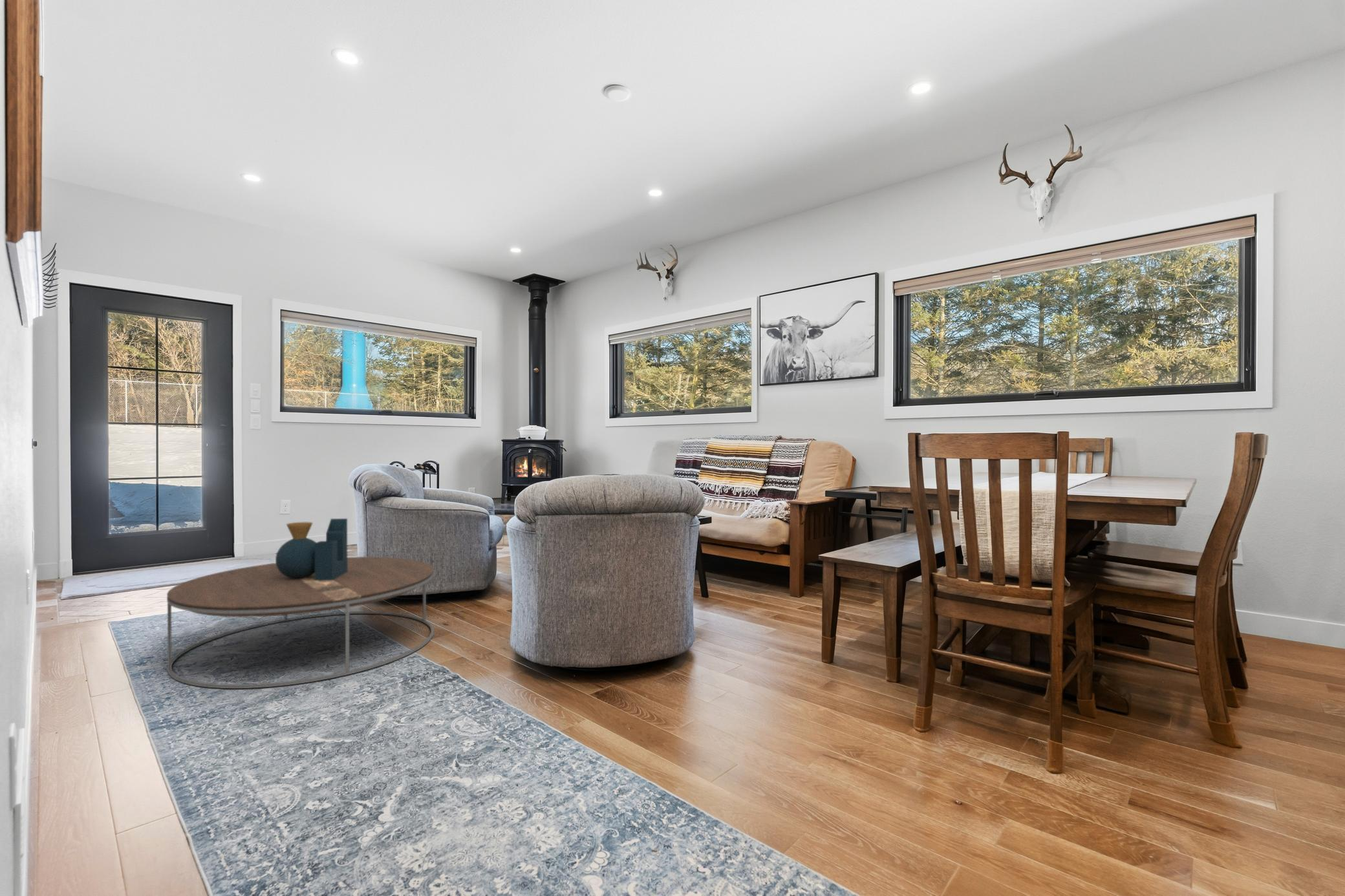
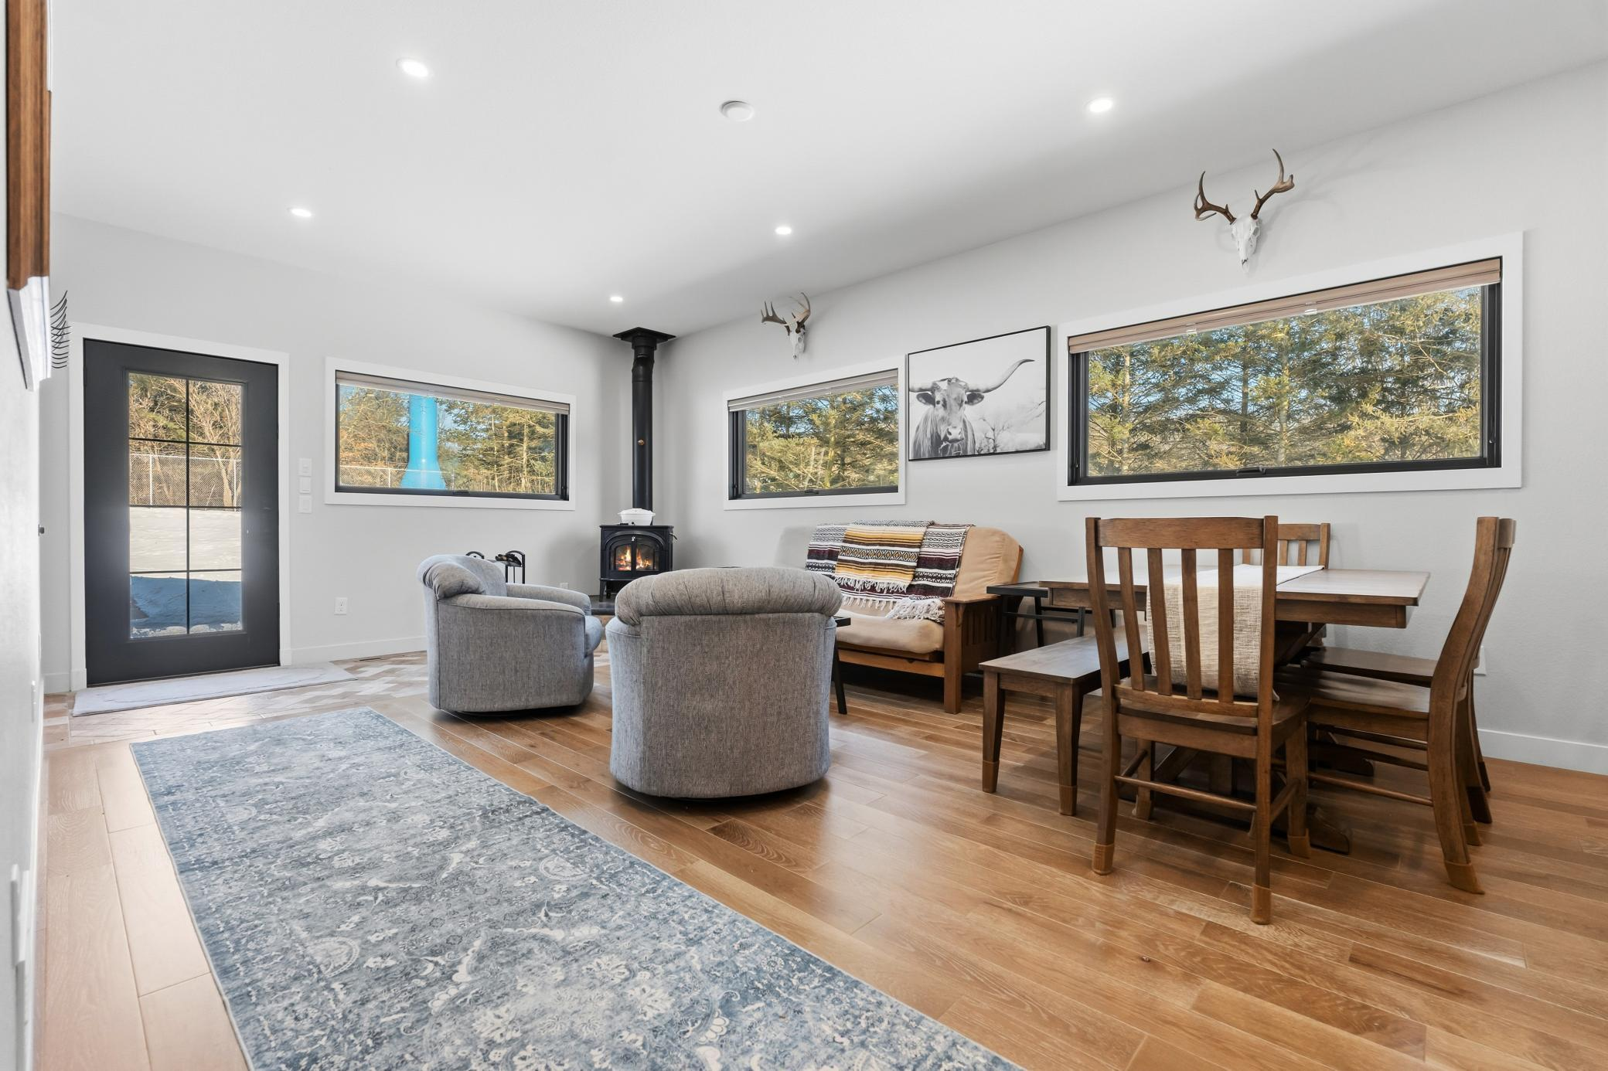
- coffee table (312, 582)
